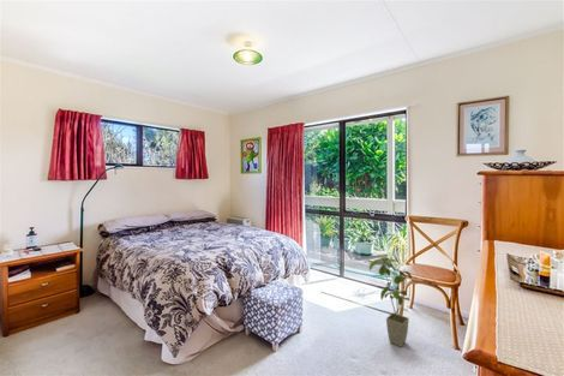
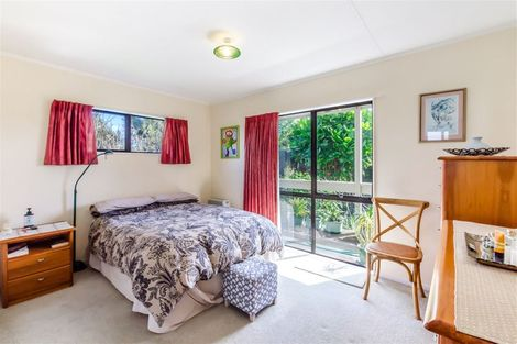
- house plant (391, 300)
